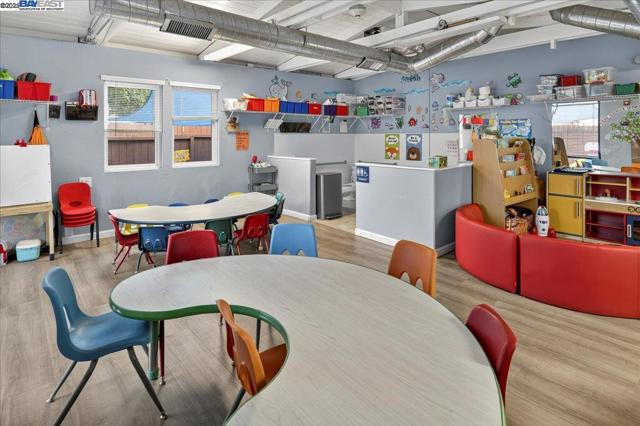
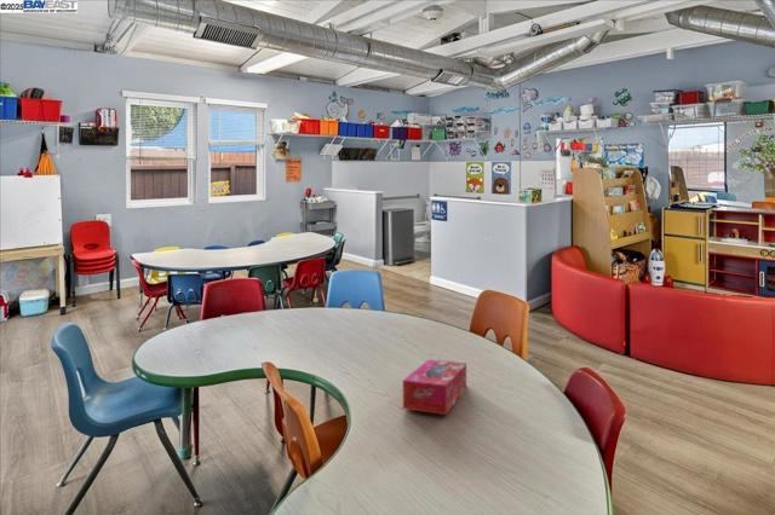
+ tissue box (436, 384)
